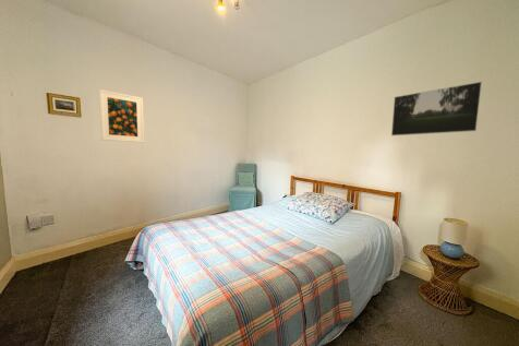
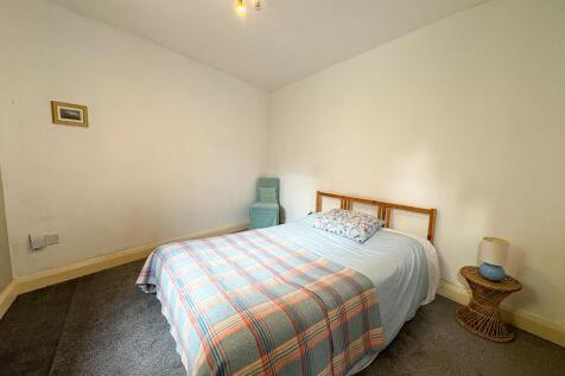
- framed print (123, 118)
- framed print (431, 111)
